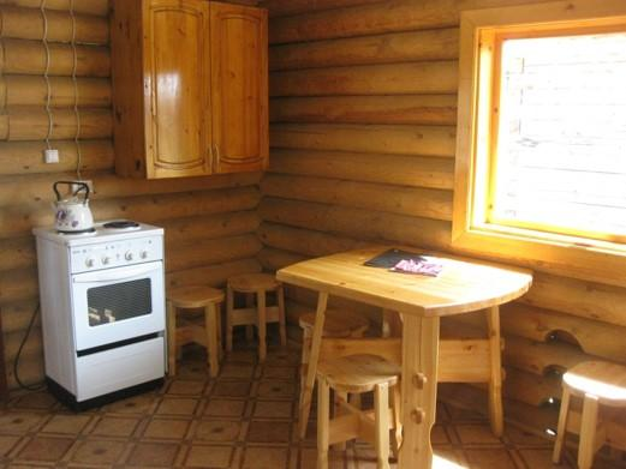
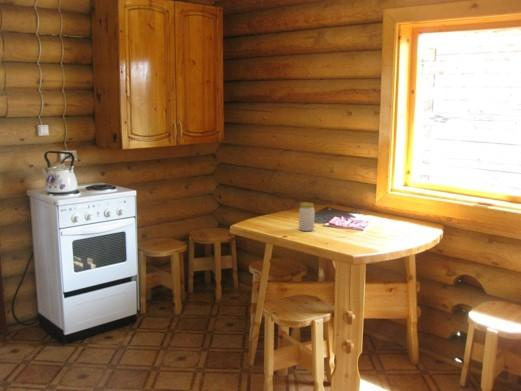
+ jar (306, 216)
